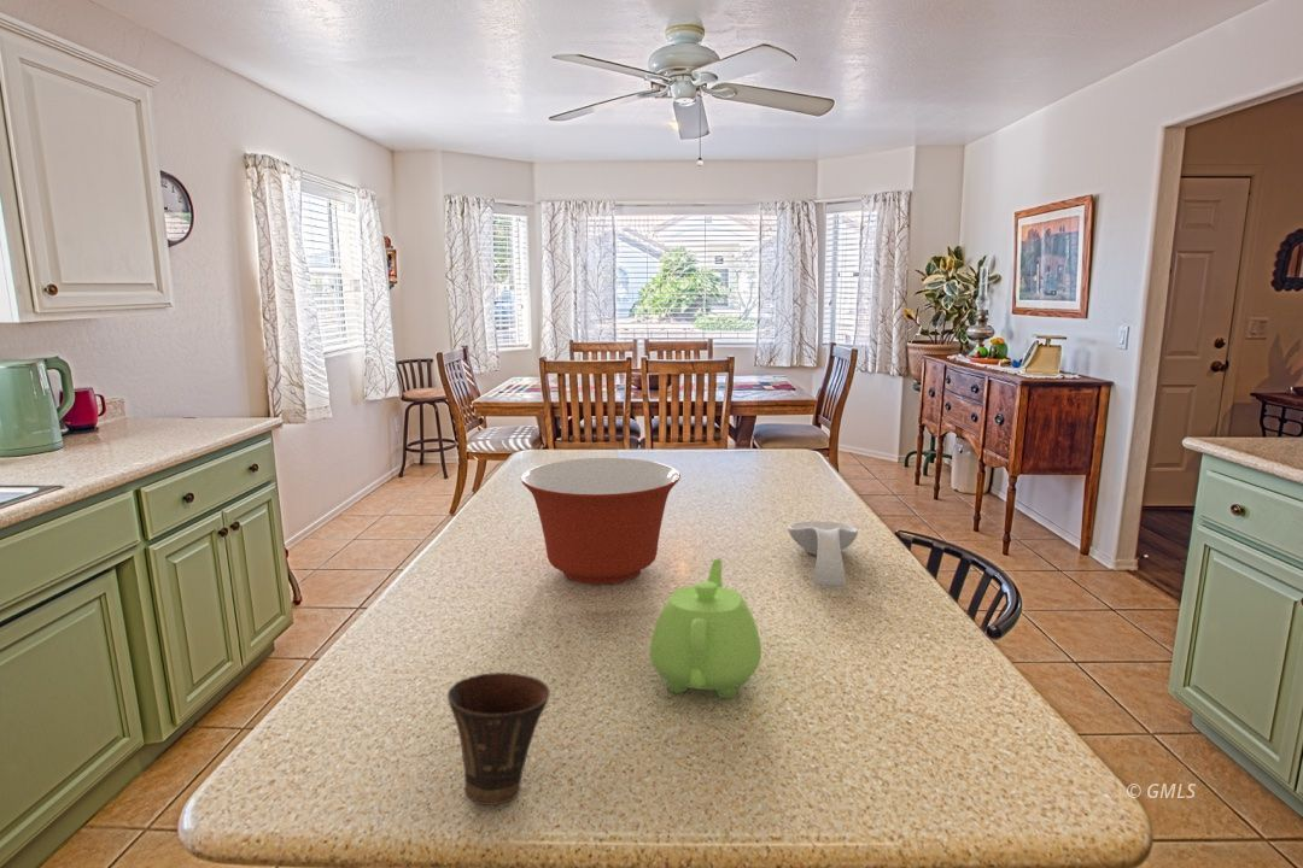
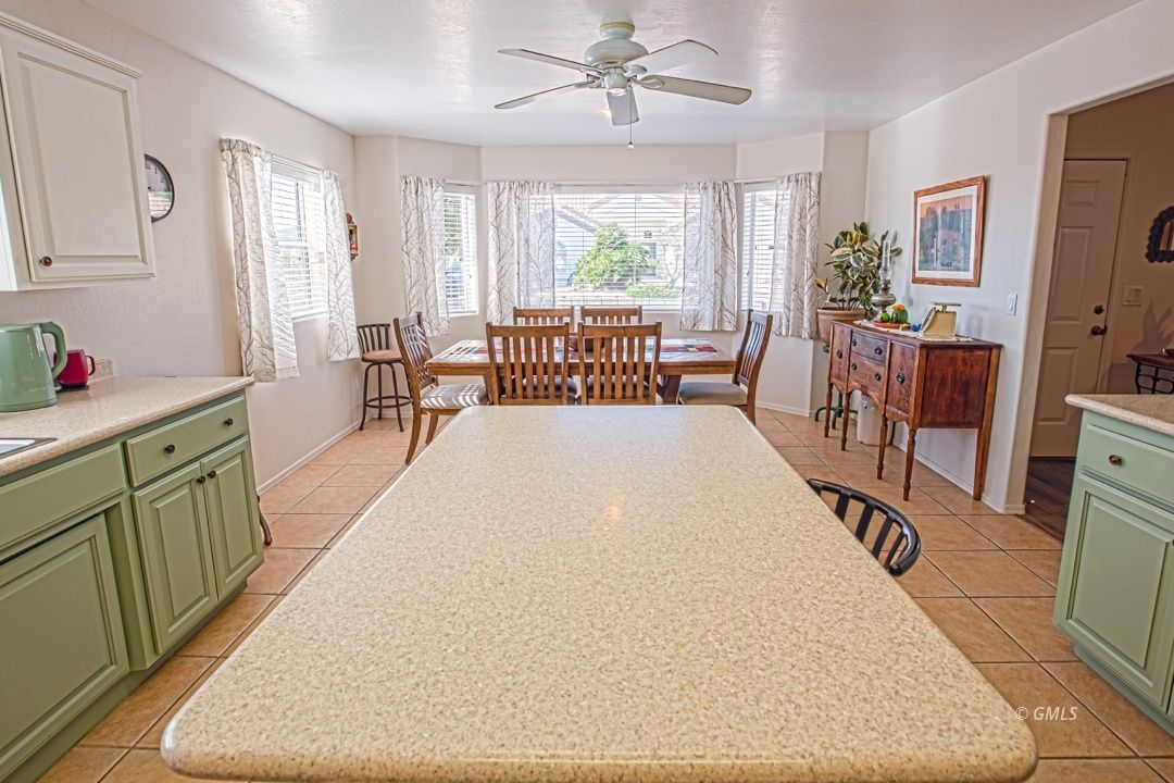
- mixing bowl (601, 522)
- cup (501, 737)
- spoon rest (825, 540)
- teapot (706, 628)
